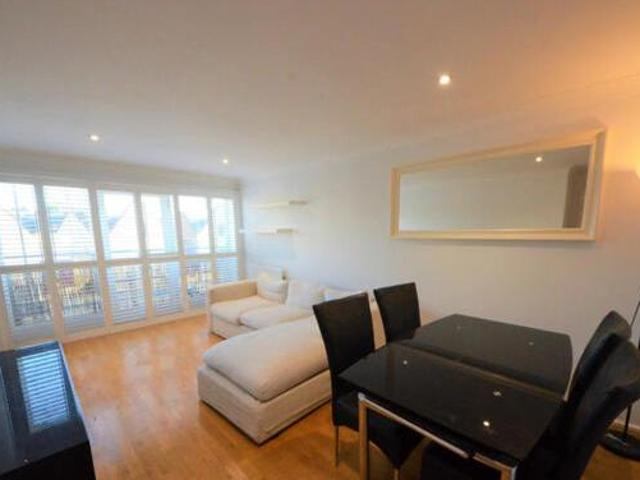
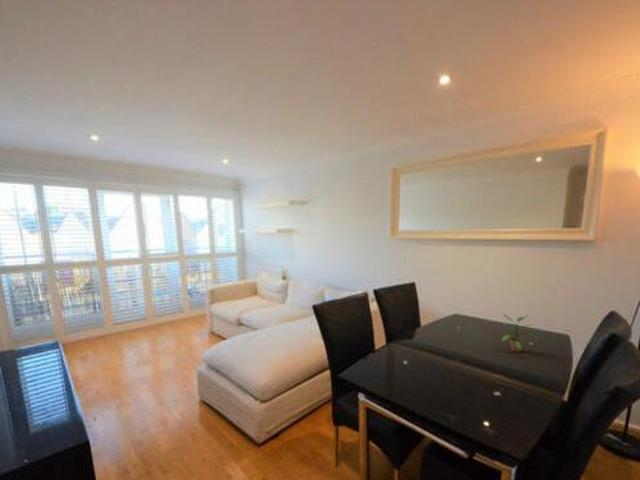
+ potted plant (519, 333)
